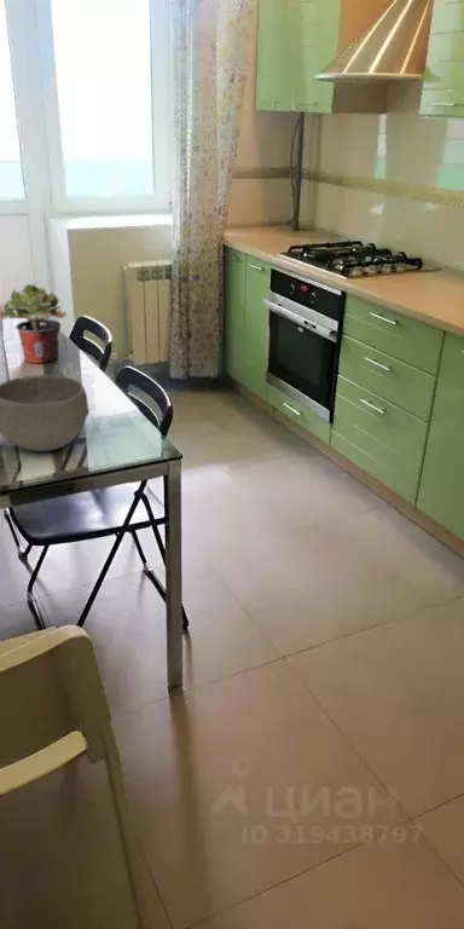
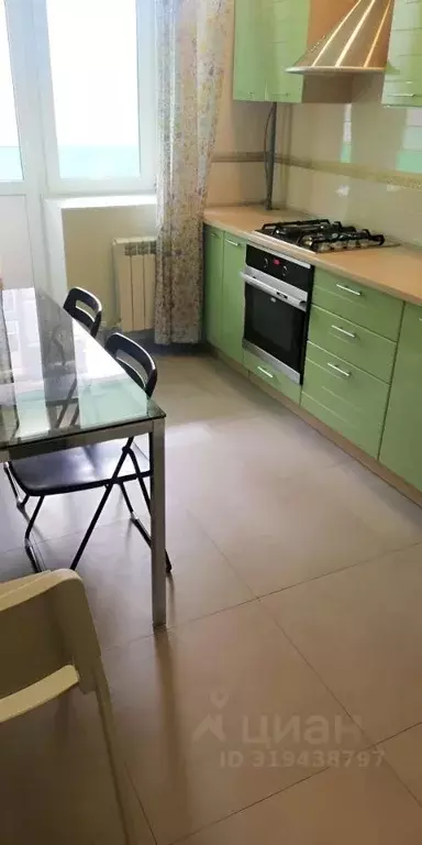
- potted plant (34, 323)
- bowl (42, 415)
